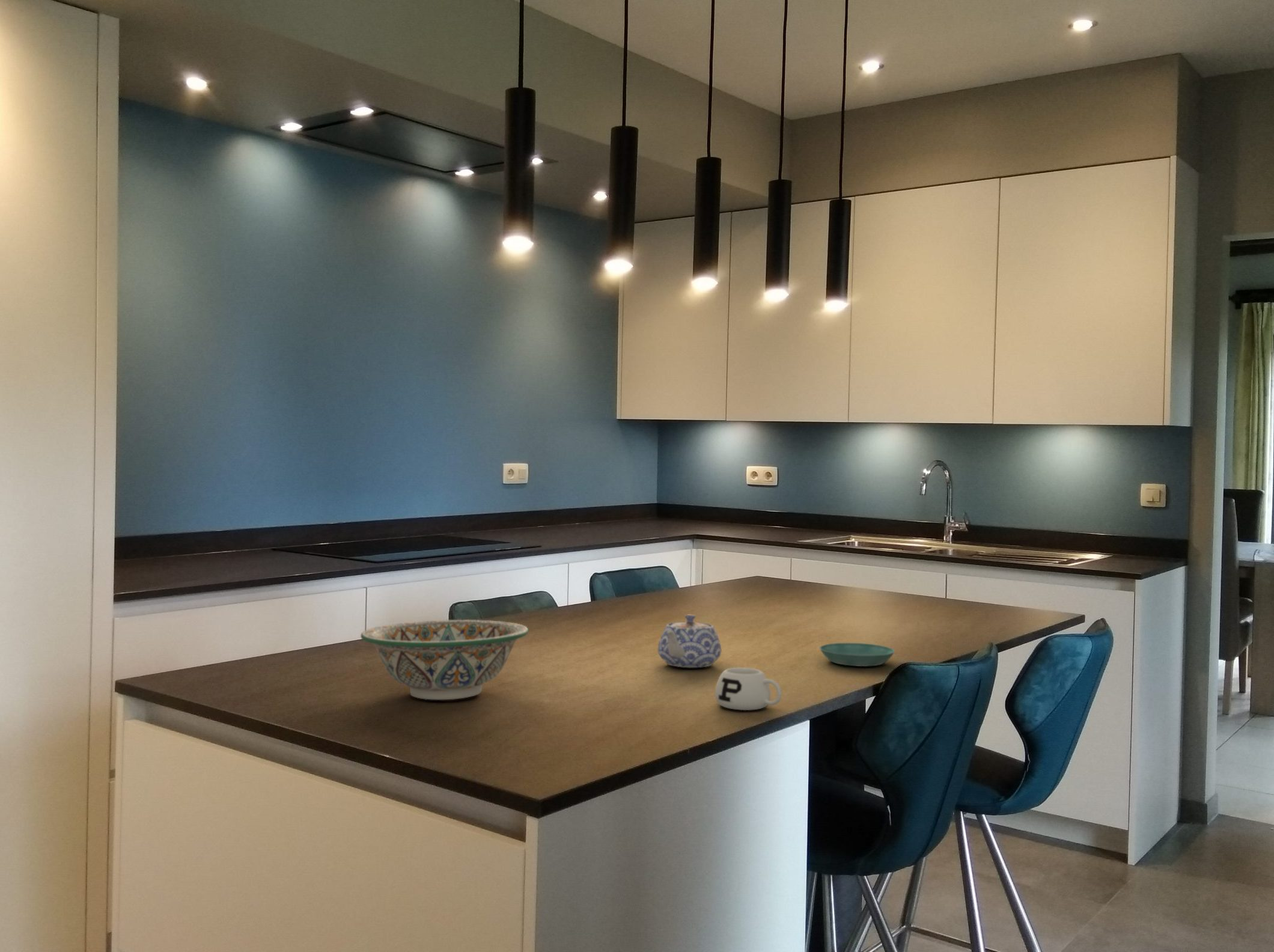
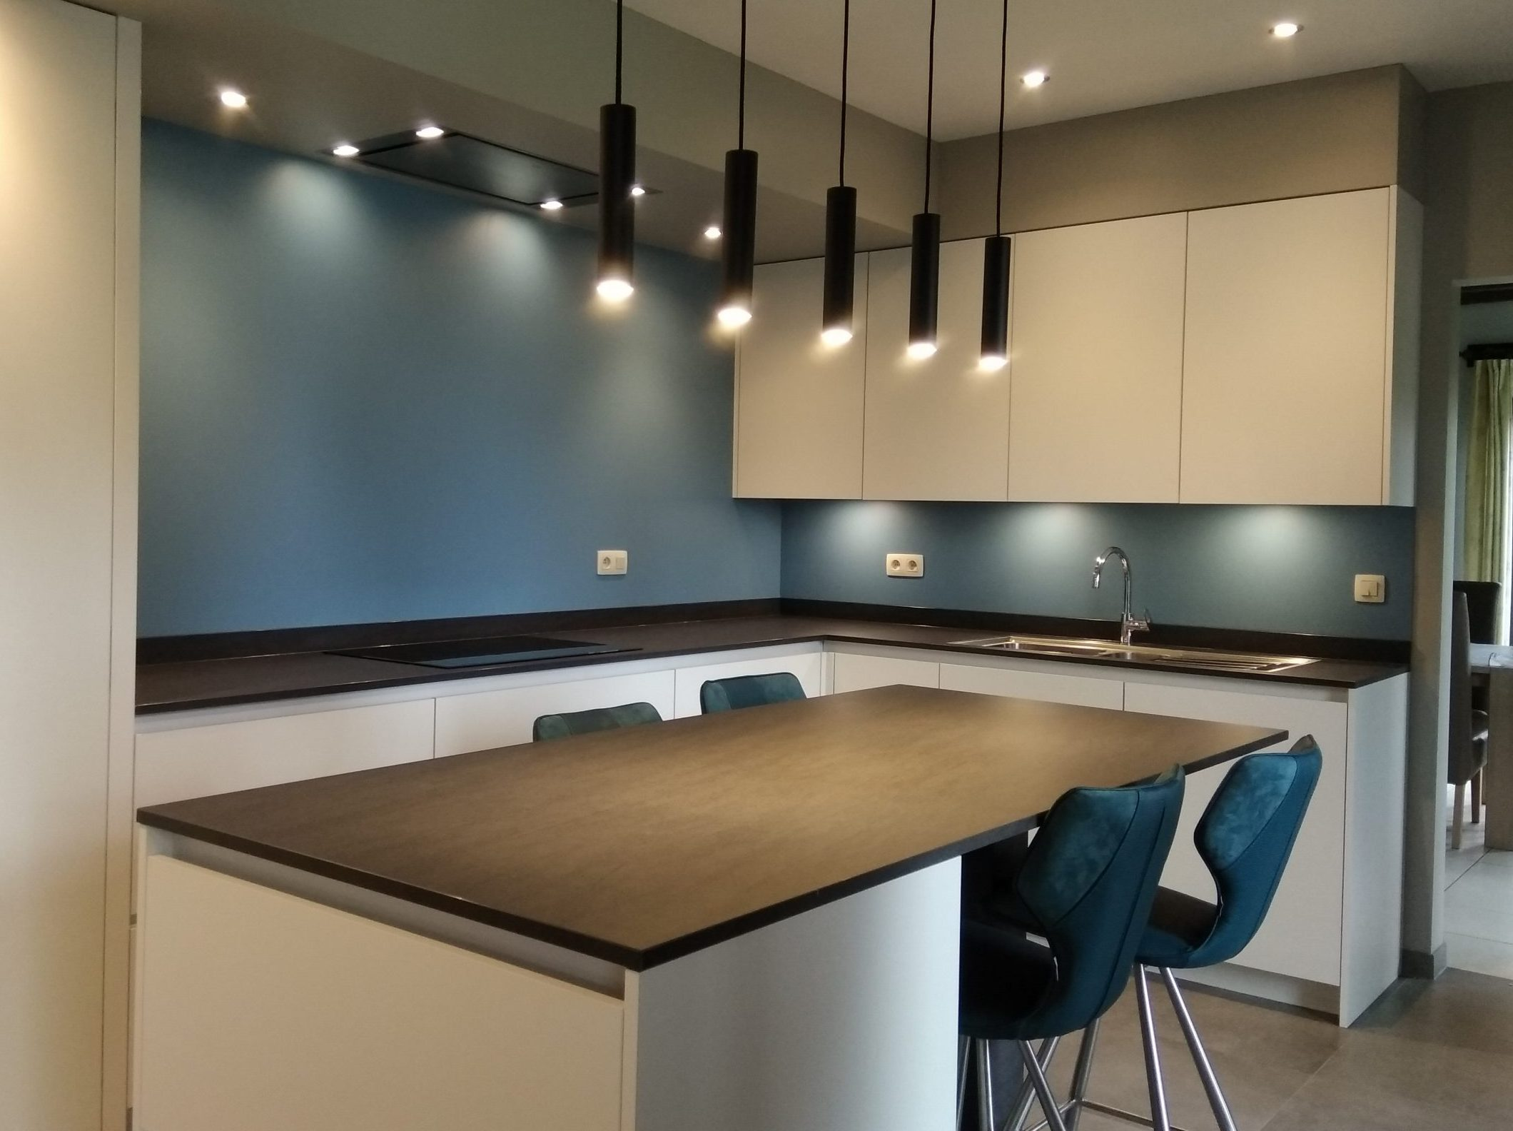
- decorative bowl (445, 661)
- saucer (856, 655)
- mug (750, 689)
- teapot (688, 640)
